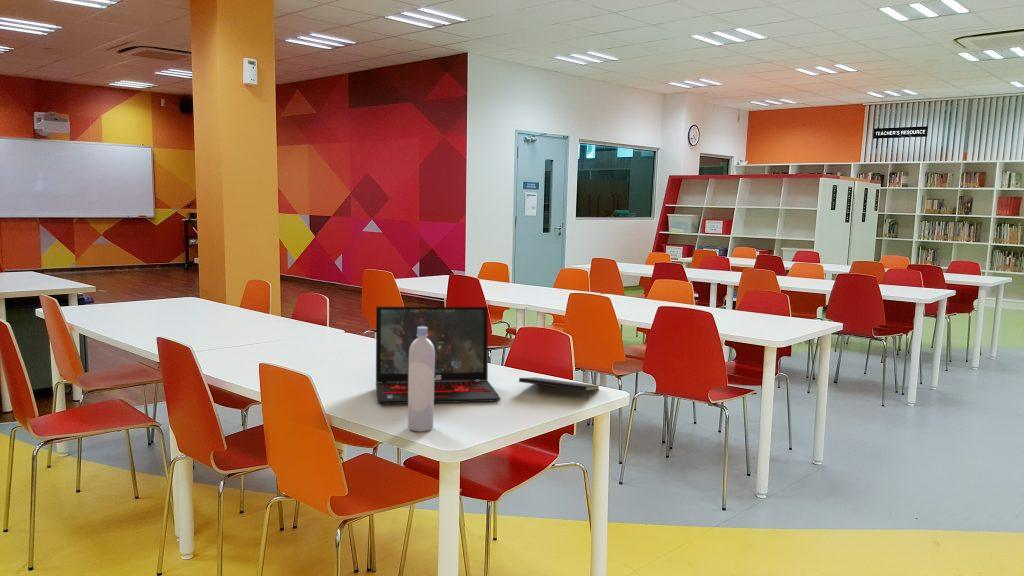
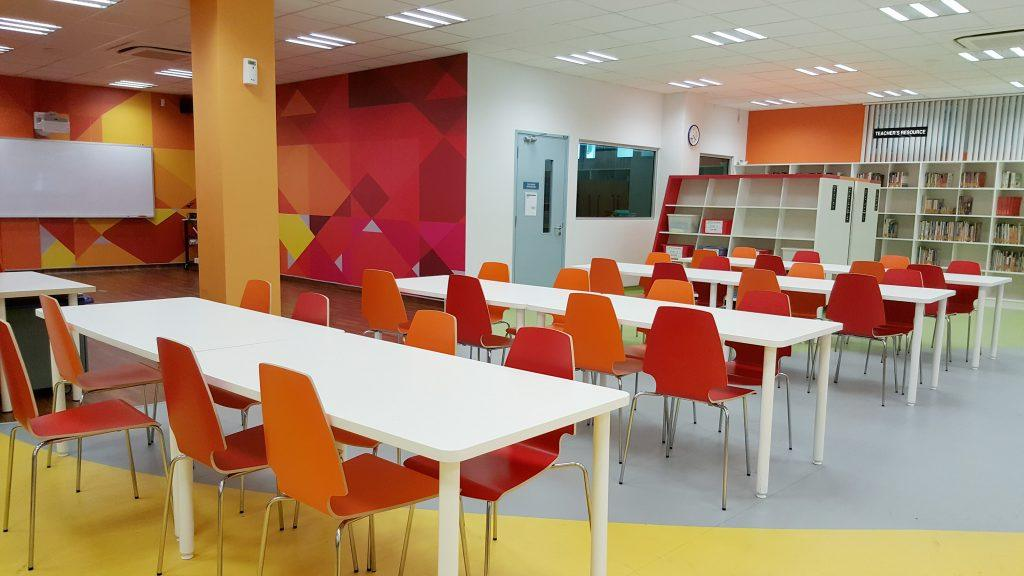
- bottle (421, 378)
- notepad (559, 383)
- laptop (436, 352)
